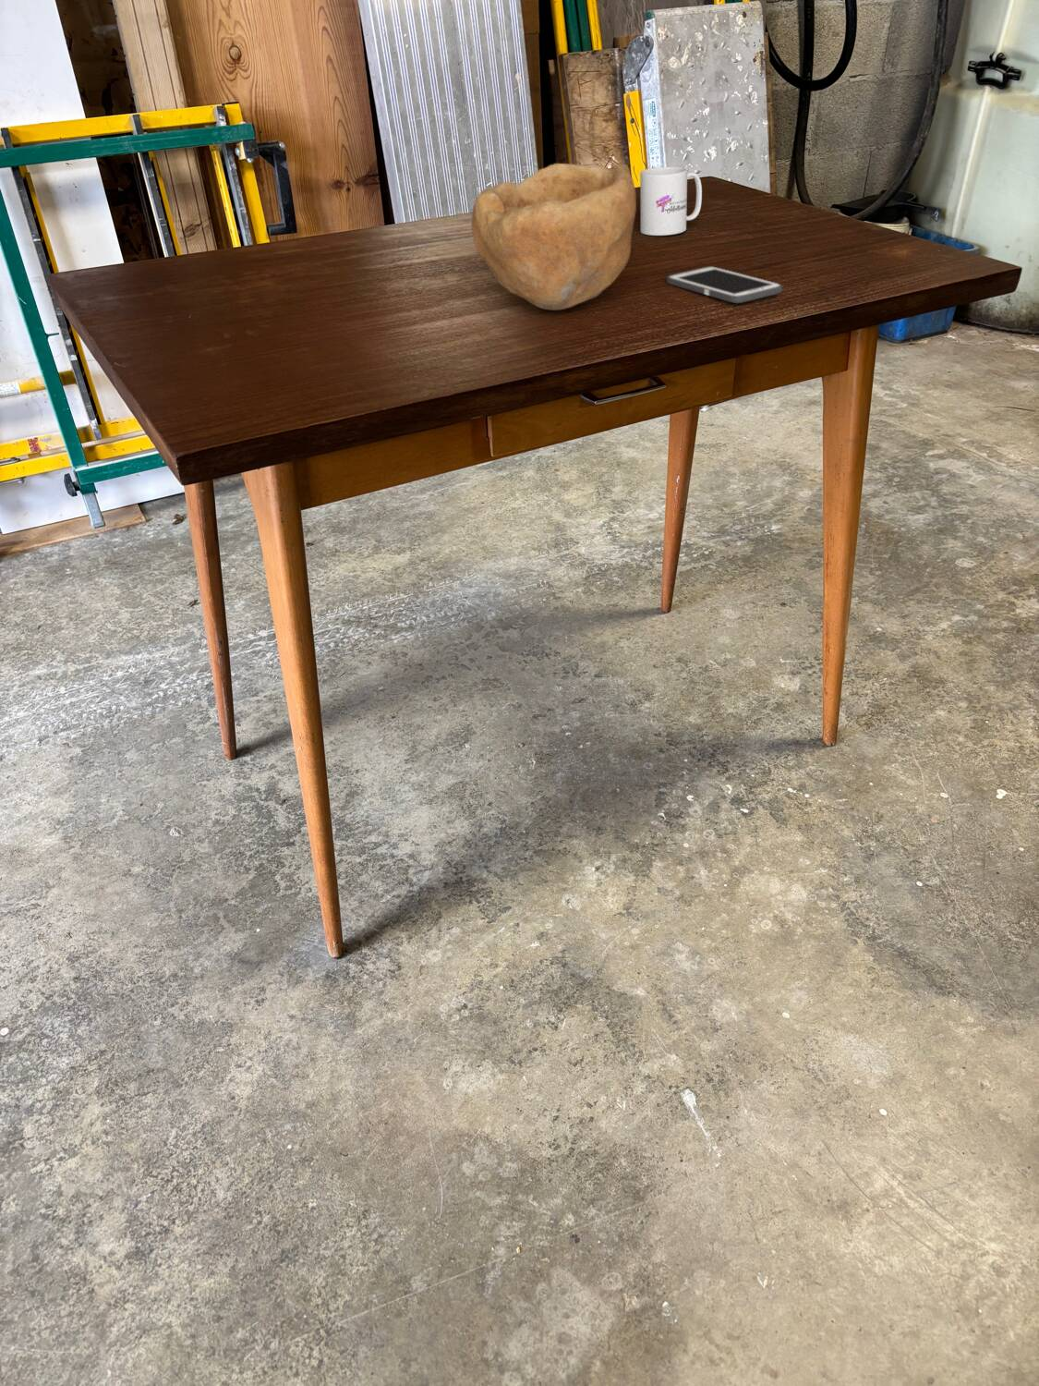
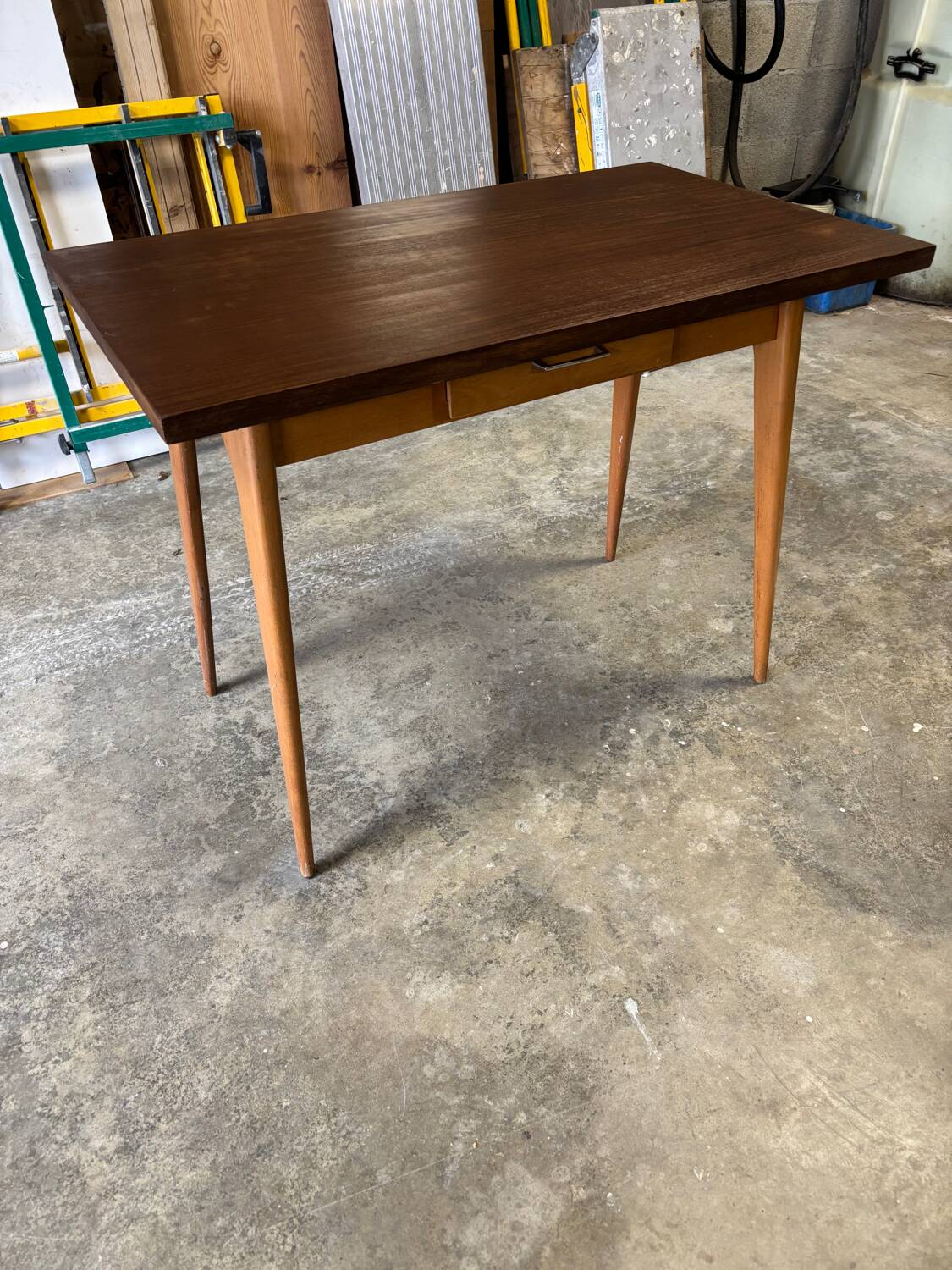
- cell phone (722, 284)
- bowl (556, 241)
- mug (671, 199)
